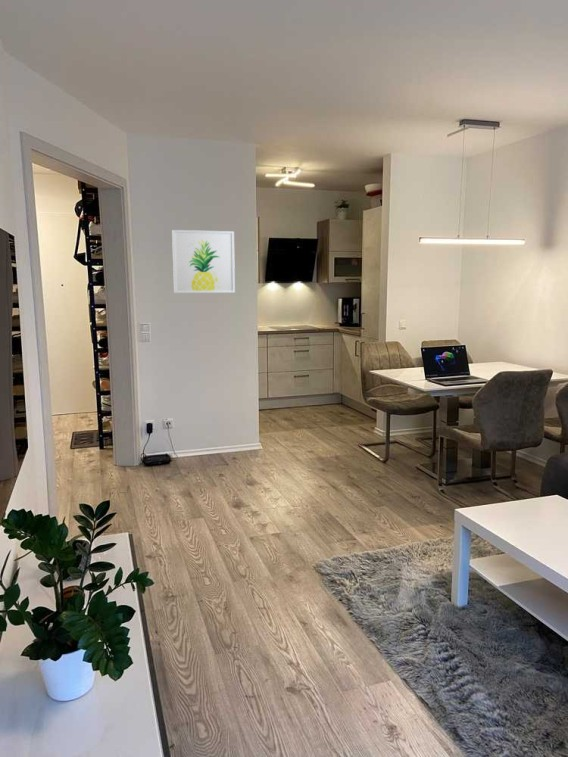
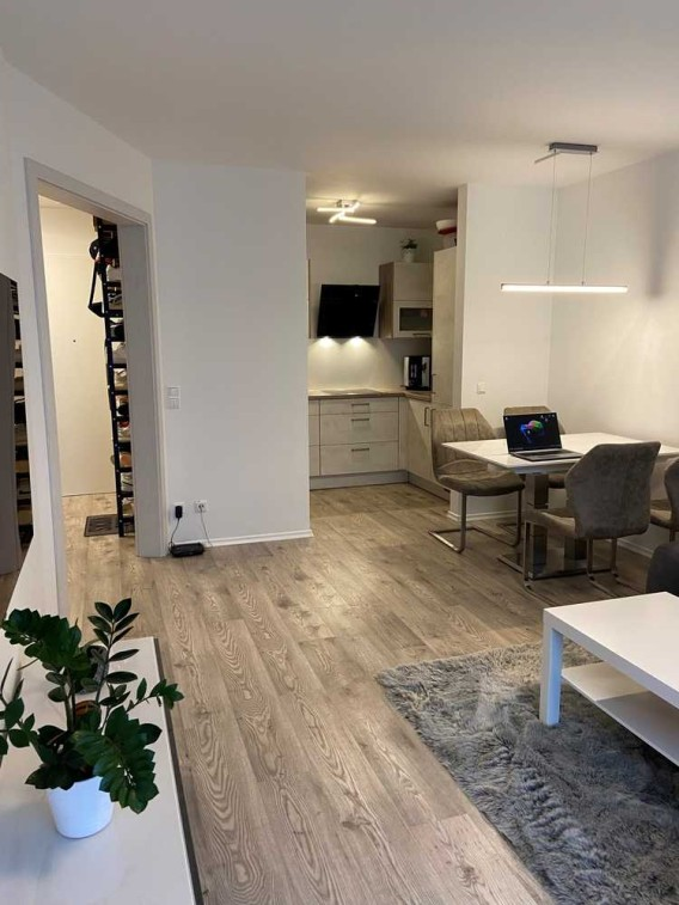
- wall art (204, 262)
